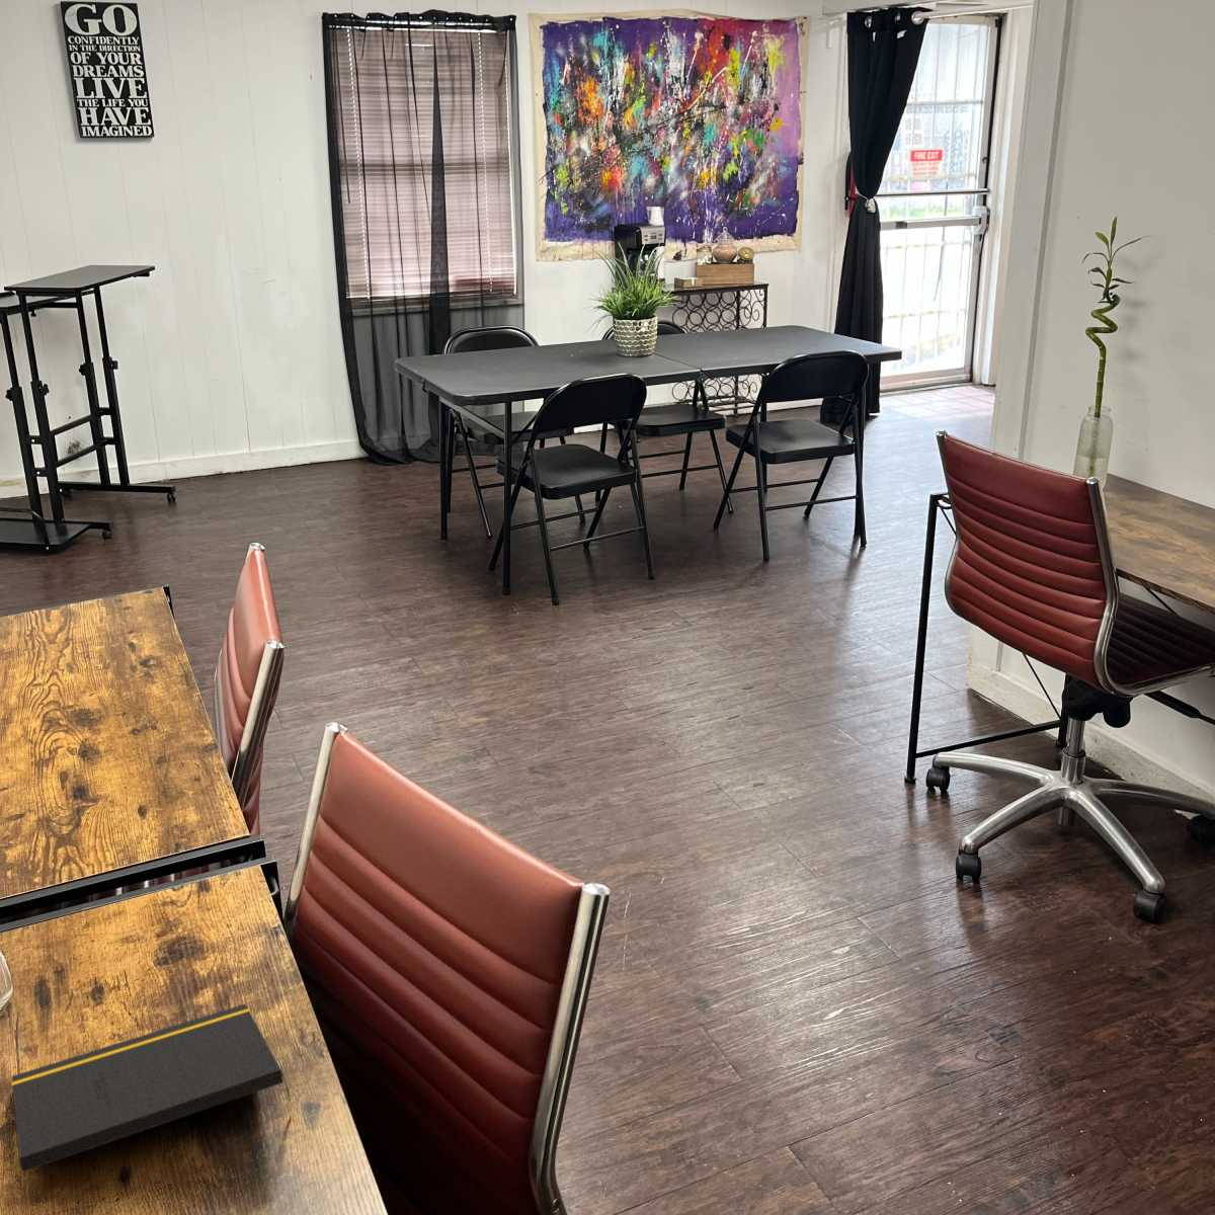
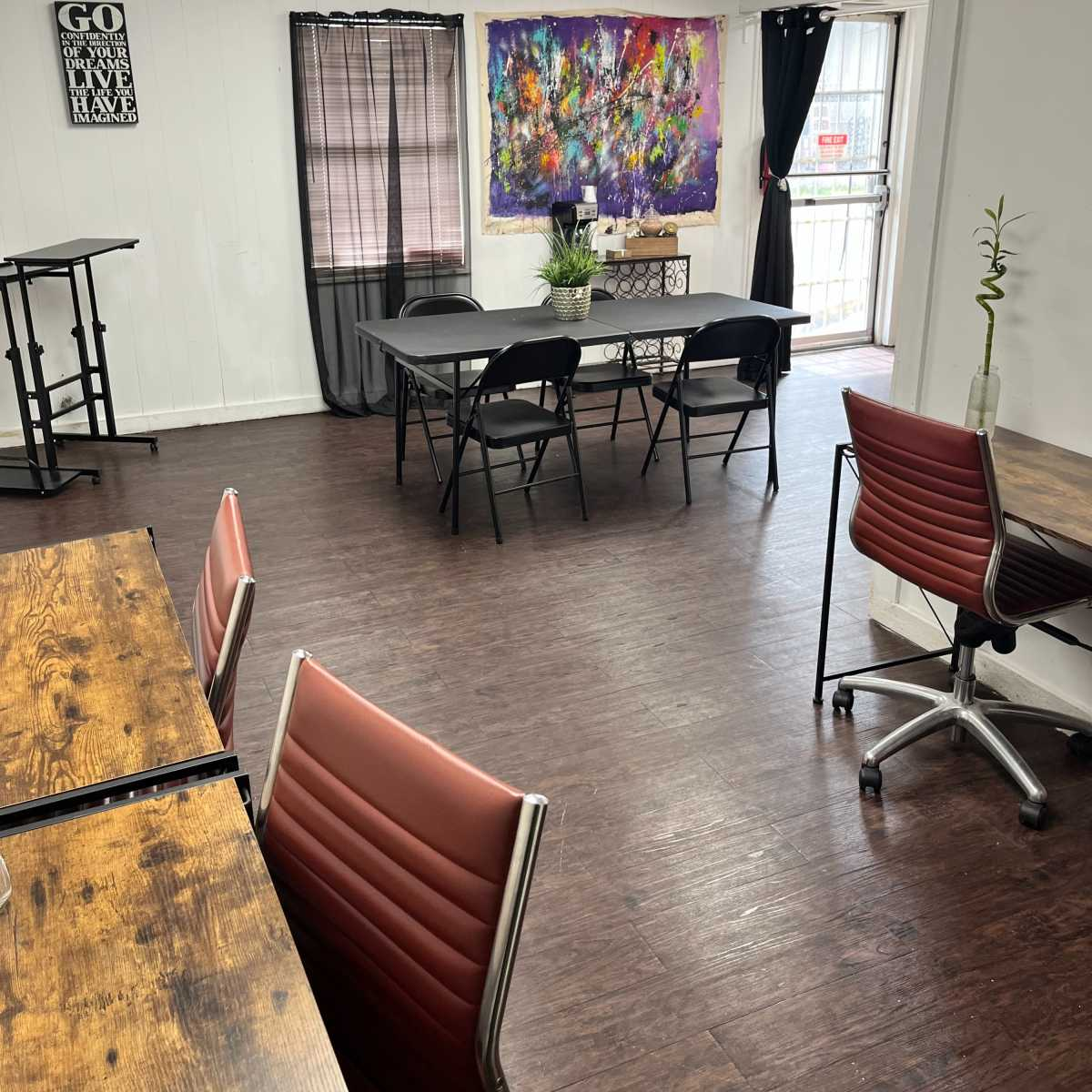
- notepad (145, 1079)
